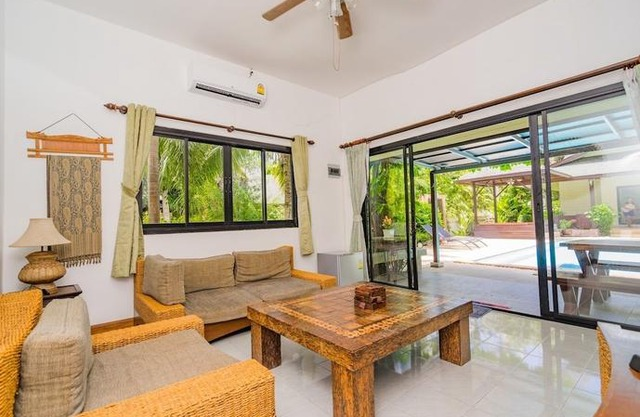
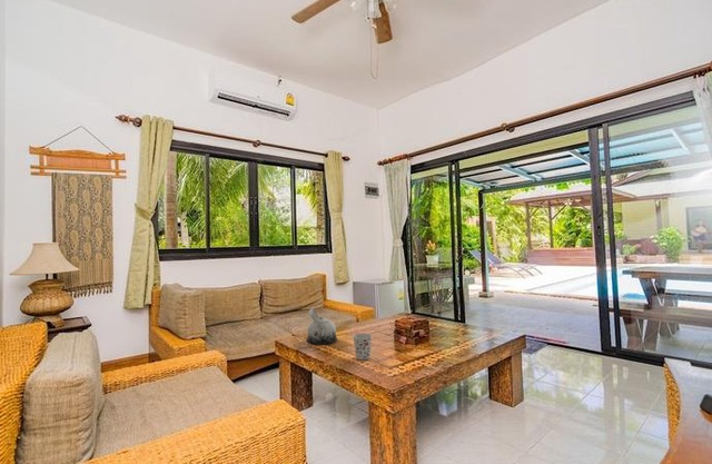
+ teapot (322, 325)
+ cup (363, 346)
